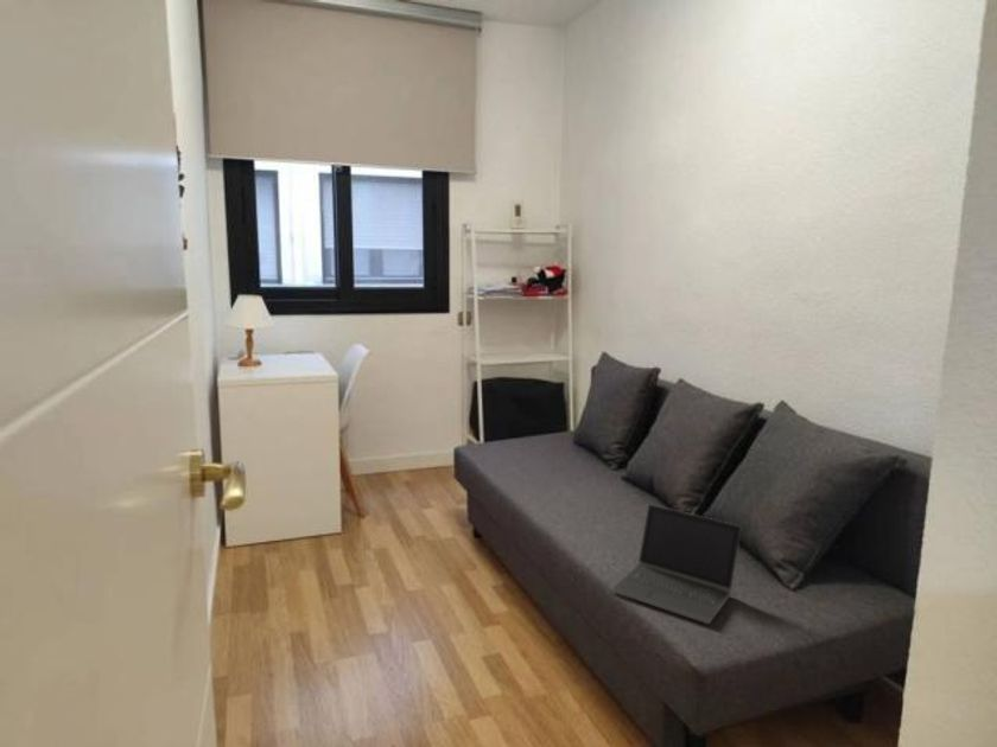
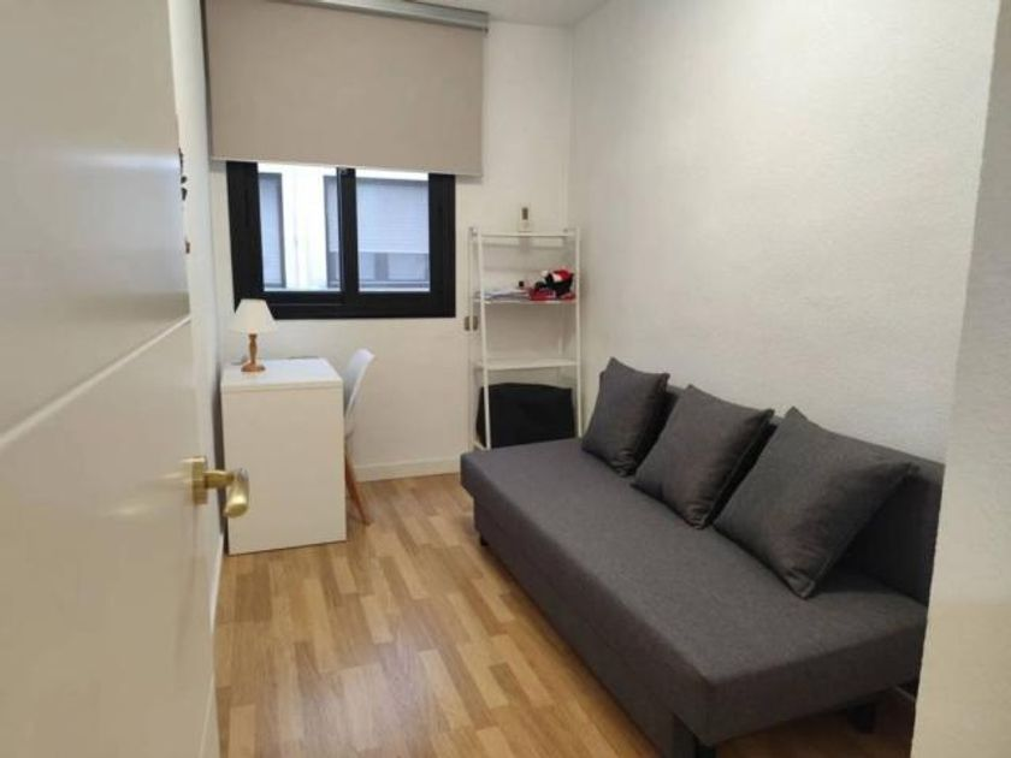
- laptop computer (677, 558)
